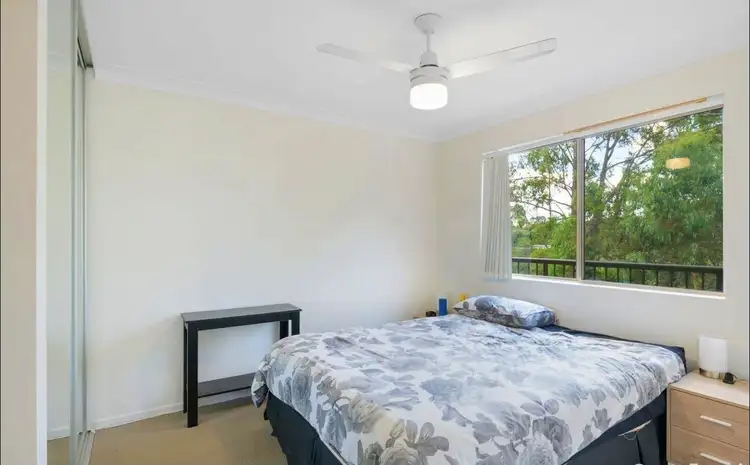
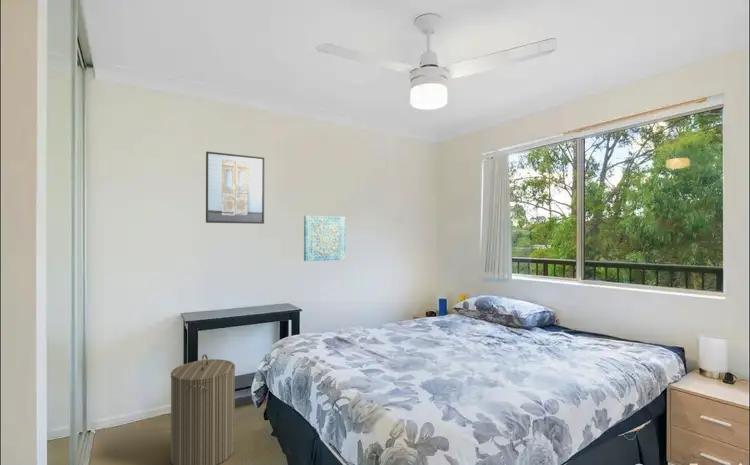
+ wall art (325, 238)
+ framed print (236, 189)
+ laundry hamper (203, 404)
